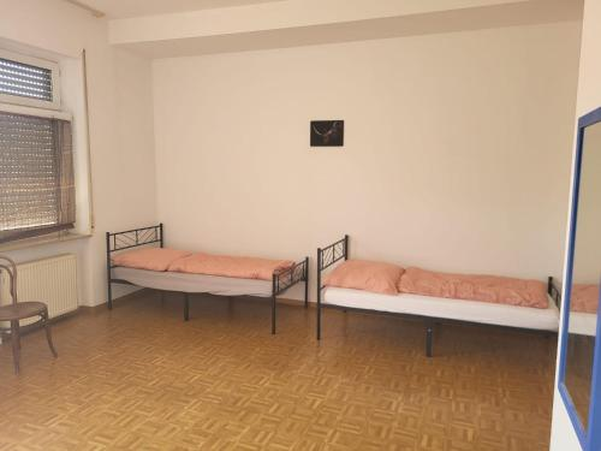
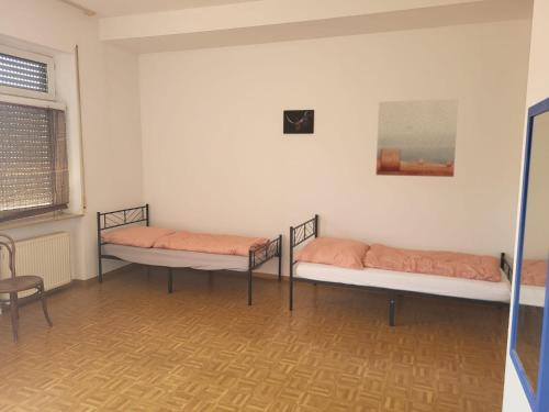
+ wall art (415, 138)
